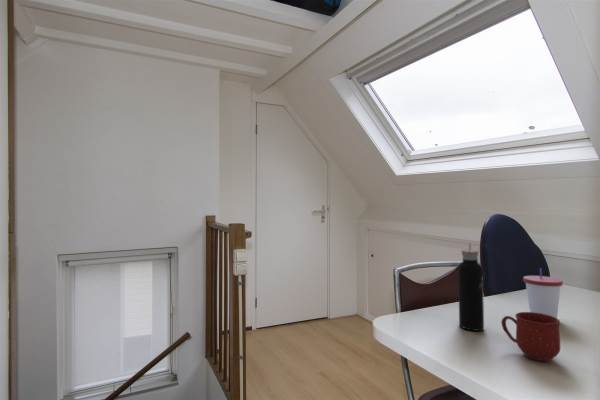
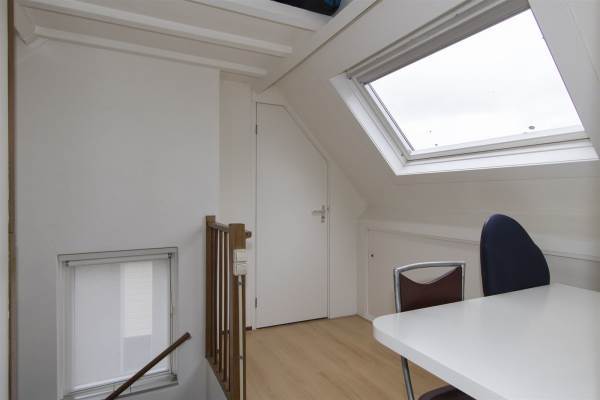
- mug (529, 334)
- cup (542, 293)
- water bottle (470, 284)
